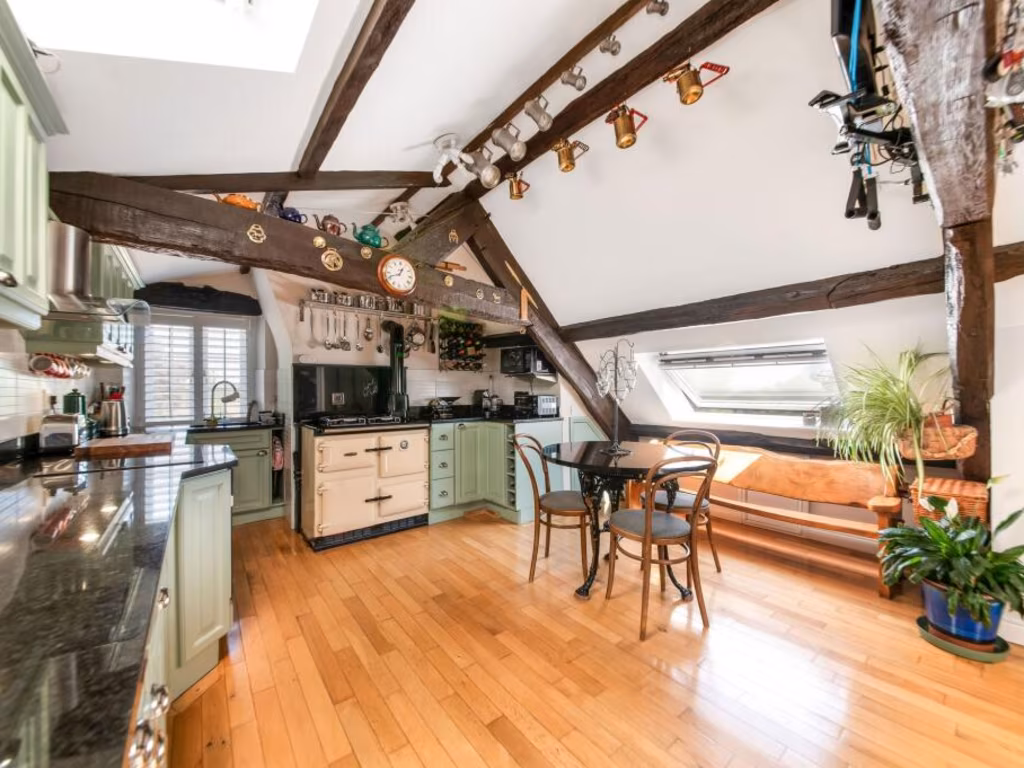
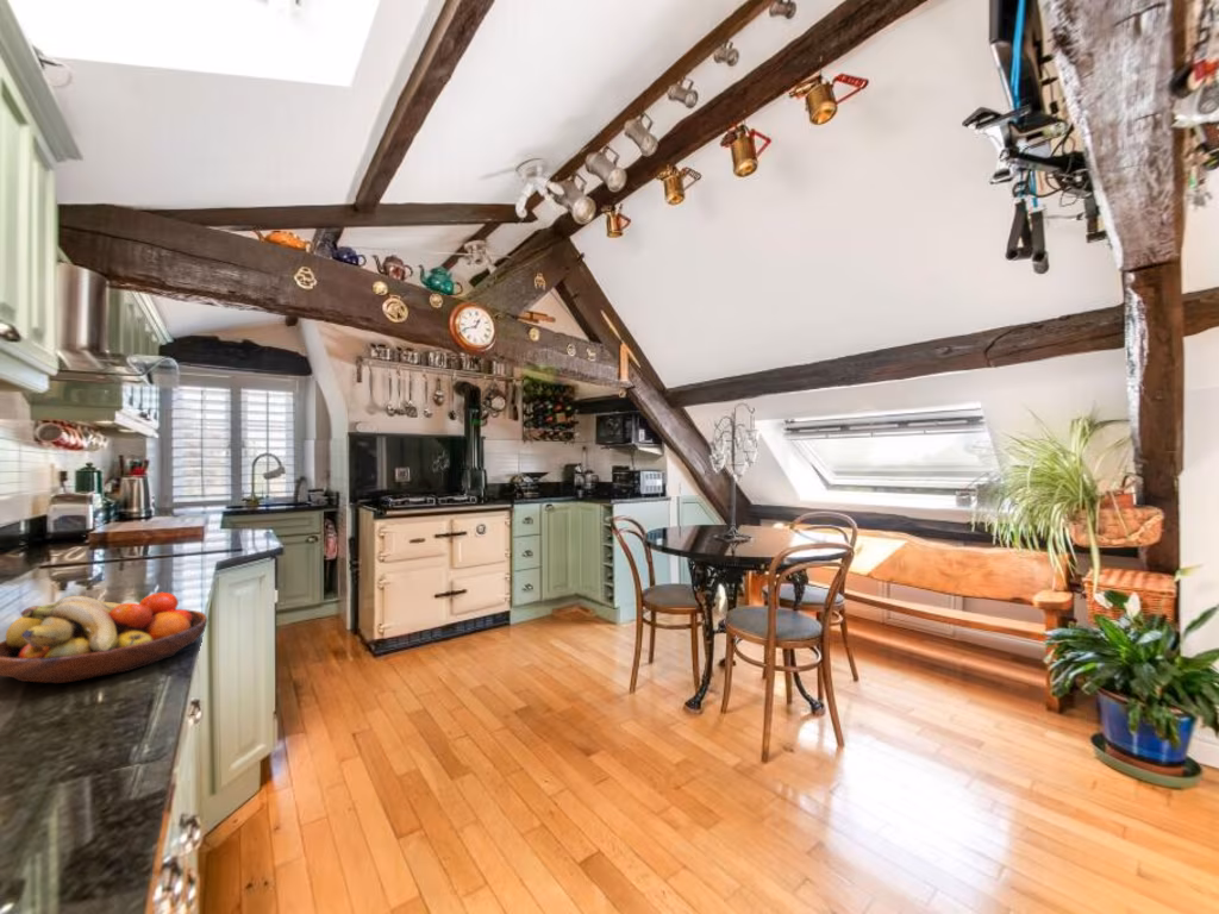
+ fruit bowl (108, 625)
